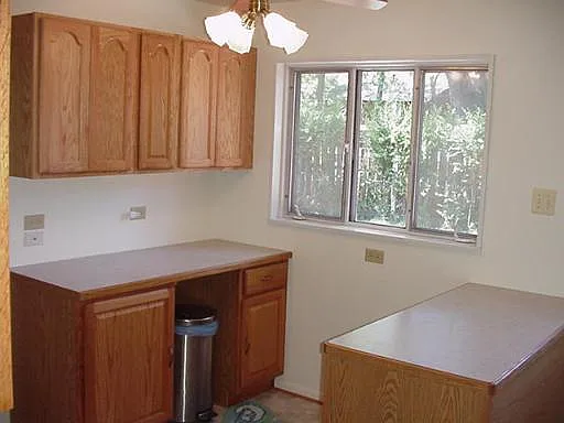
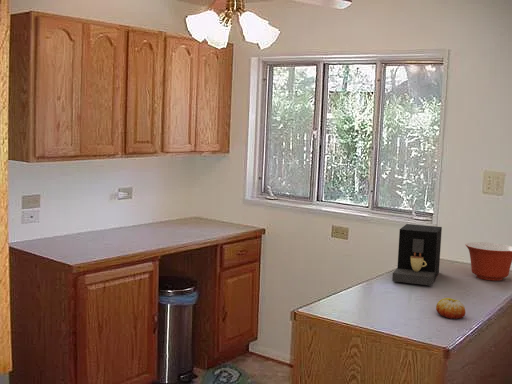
+ fruit (451, 307)
+ coffee maker (417, 253)
+ mixing bowl (490, 262)
